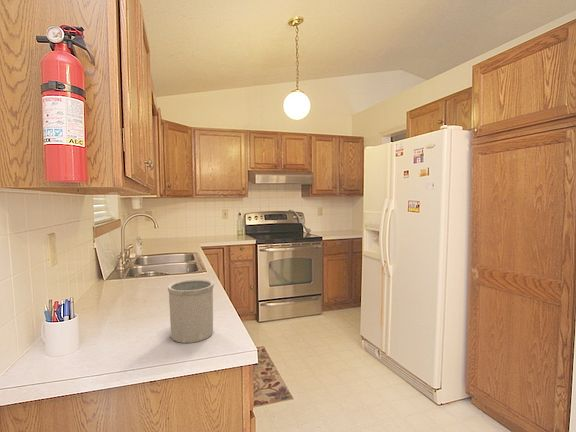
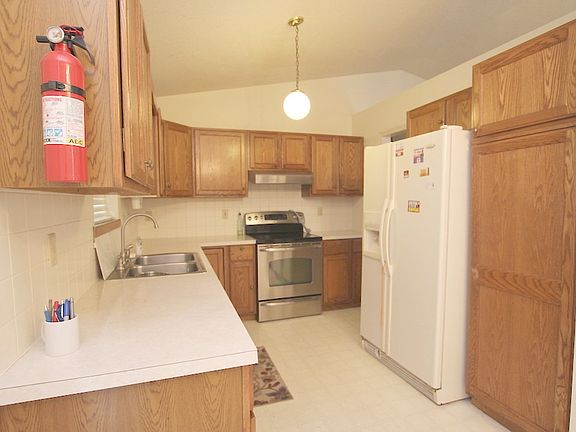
- utensil holder (191, 309)
